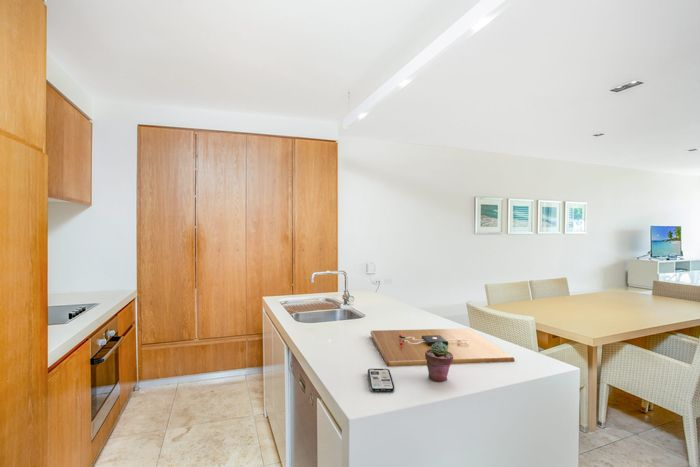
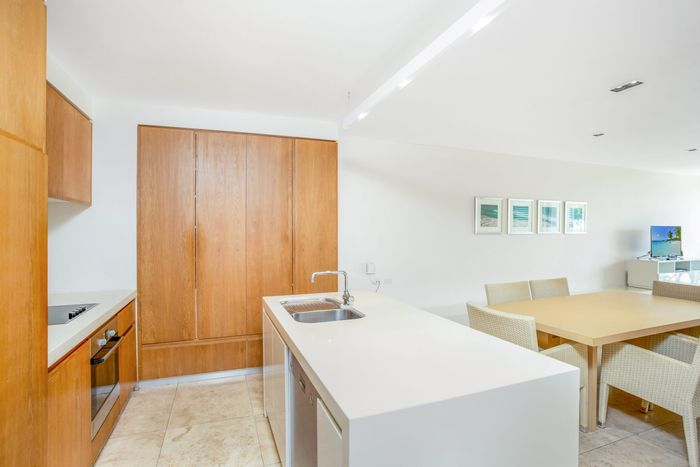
- potted succulent (438, 360)
- cutting board (434, 342)
- phone case (380, 379)
